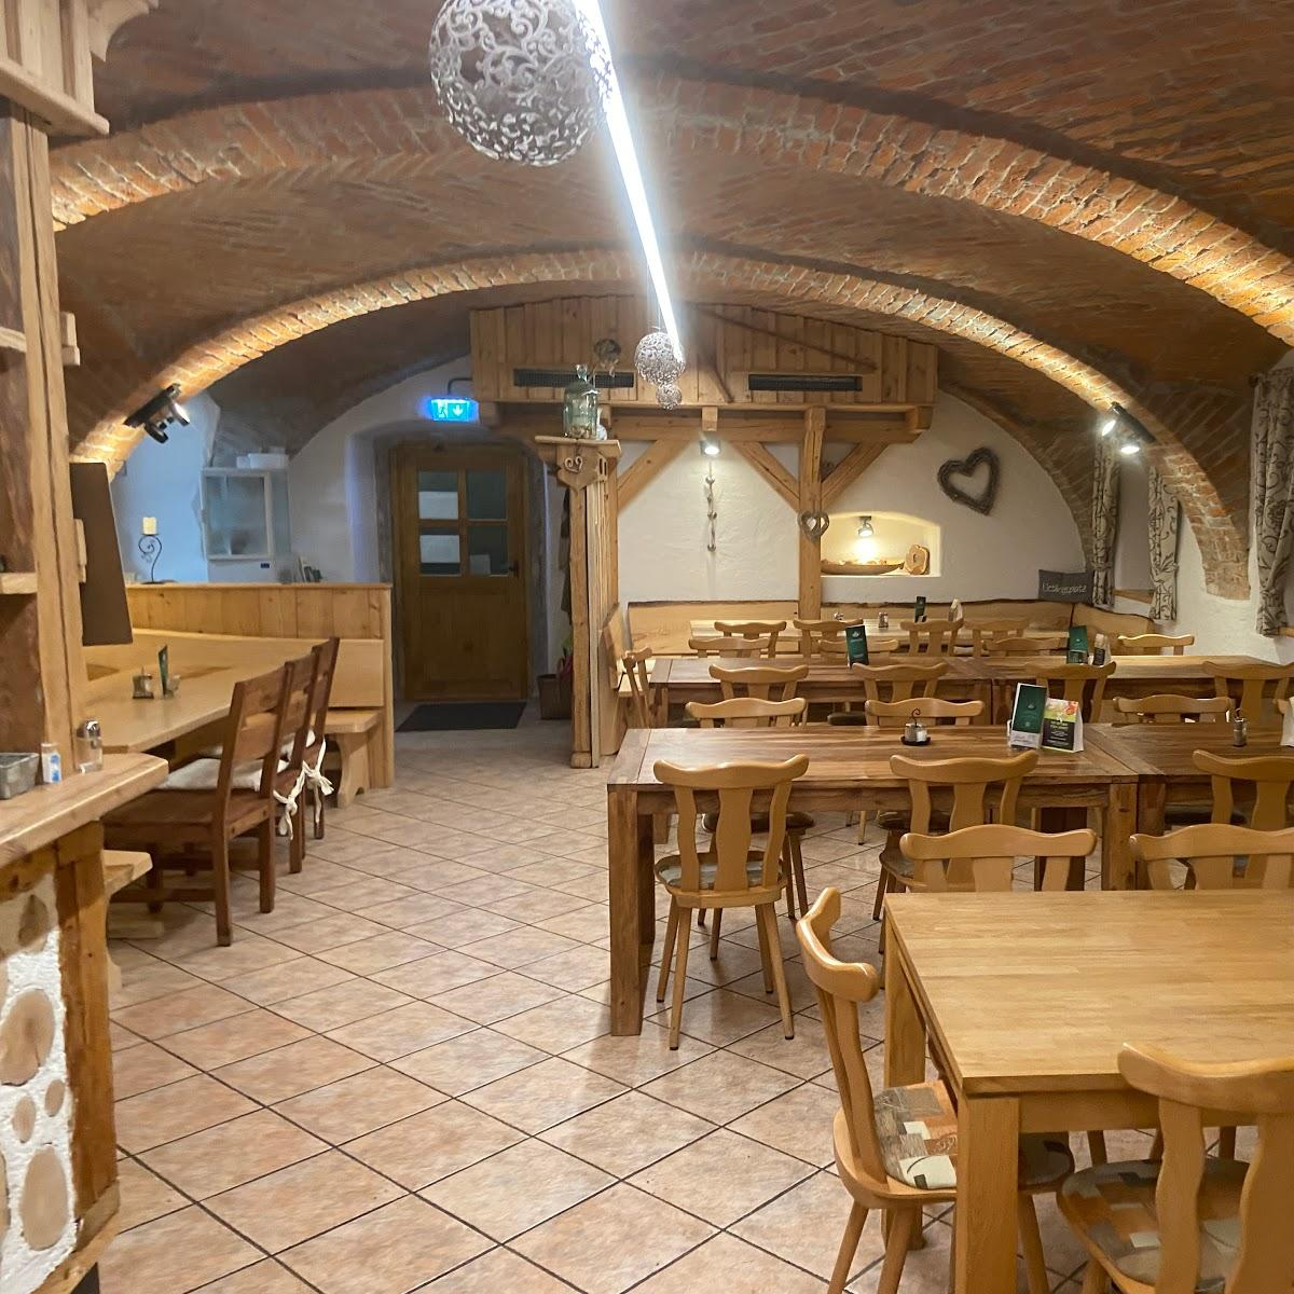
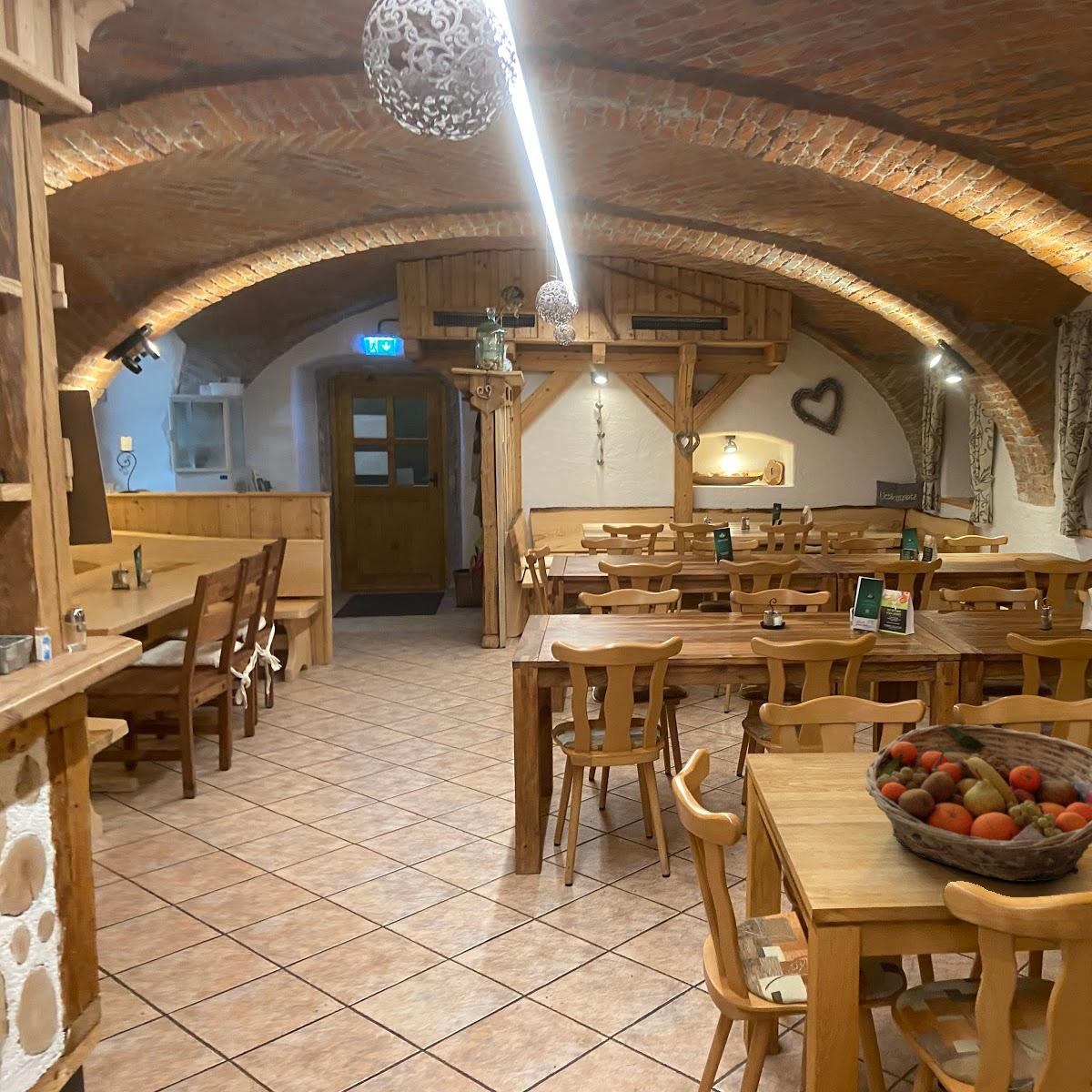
+ fruit basket (986, 797)
